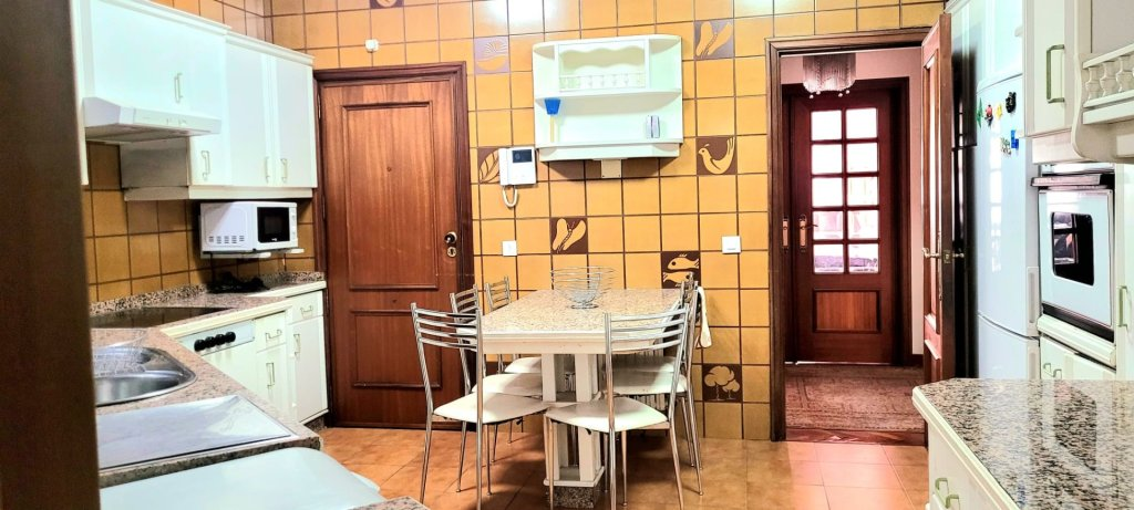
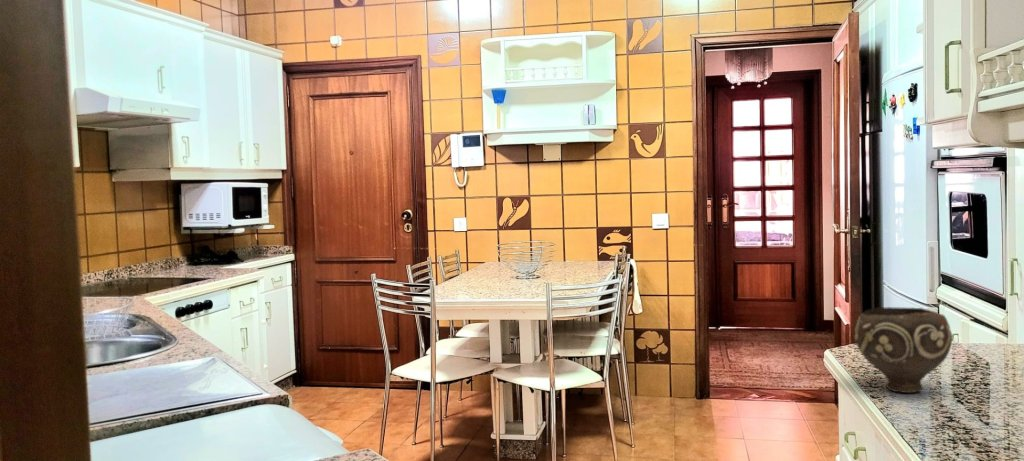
+ bowl (902, 348)
